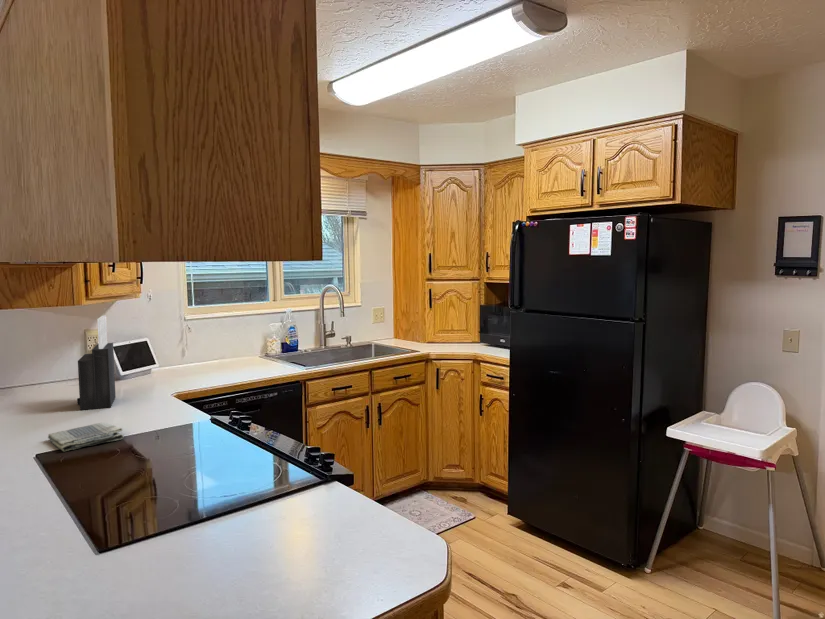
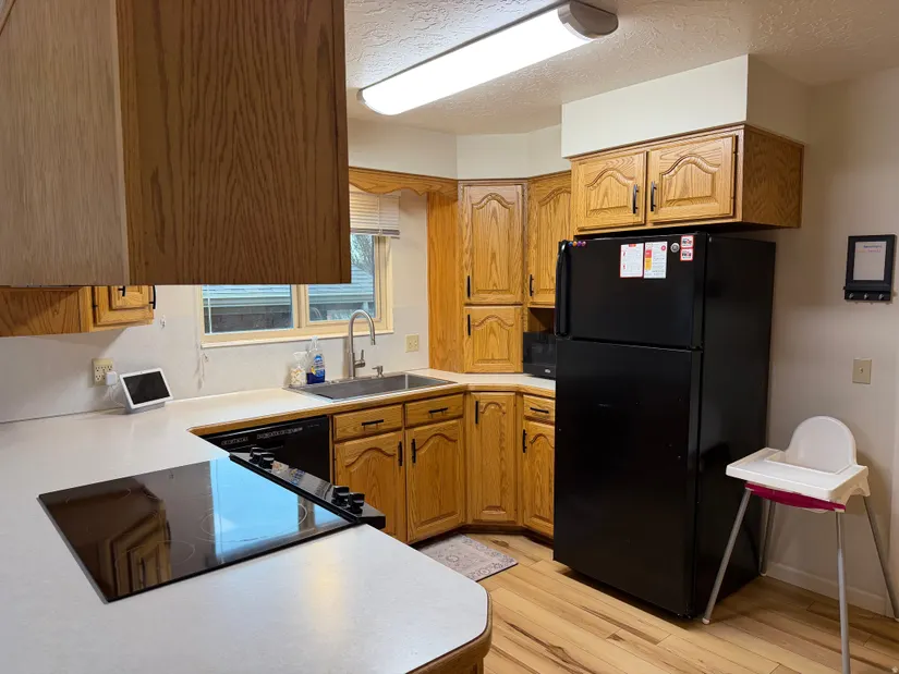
- dish towel (86, 434)
- knife block (93, 361)
